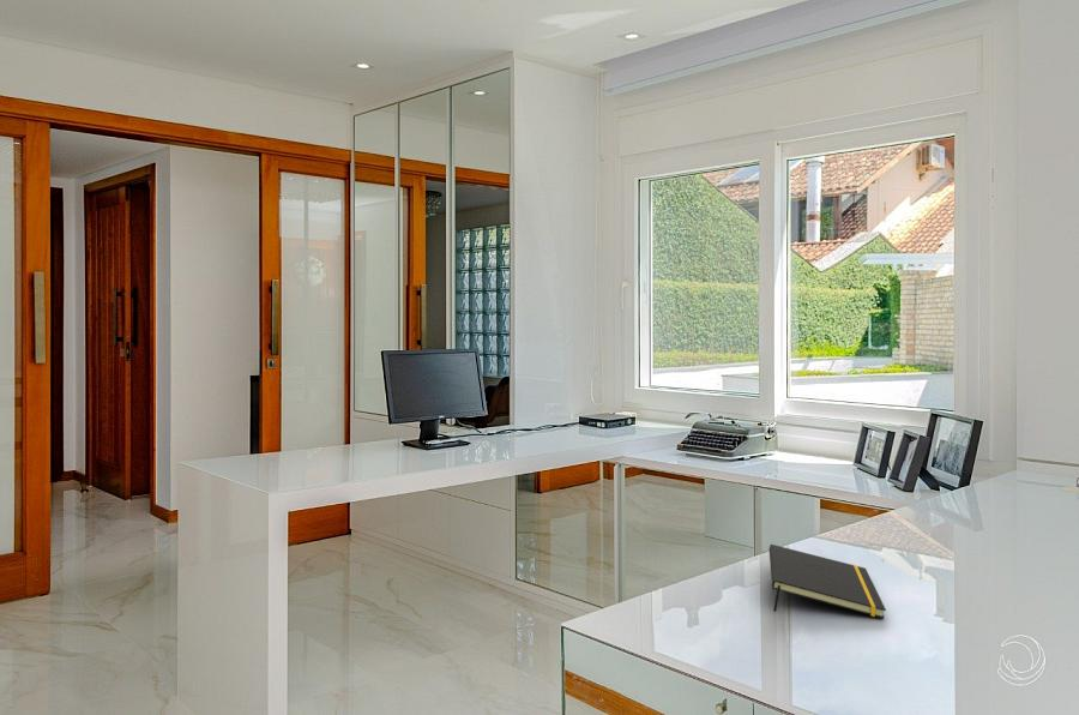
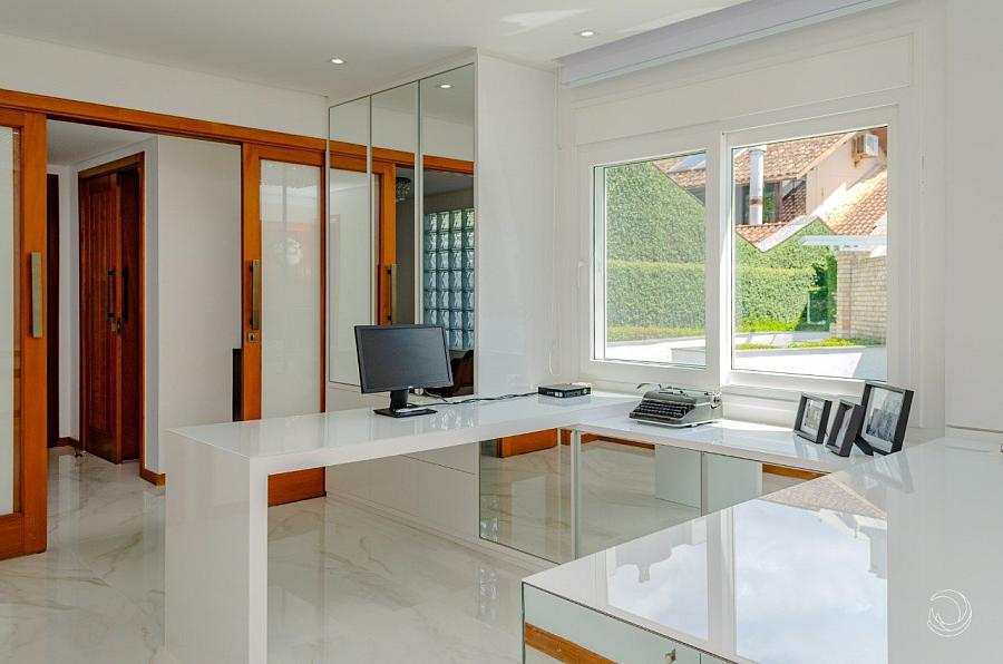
- notepad (821, 577)
